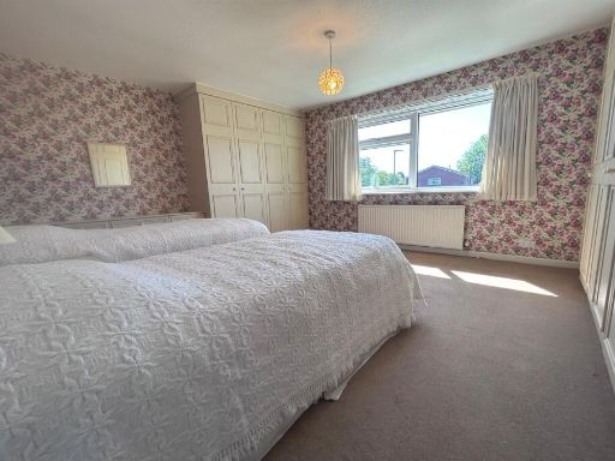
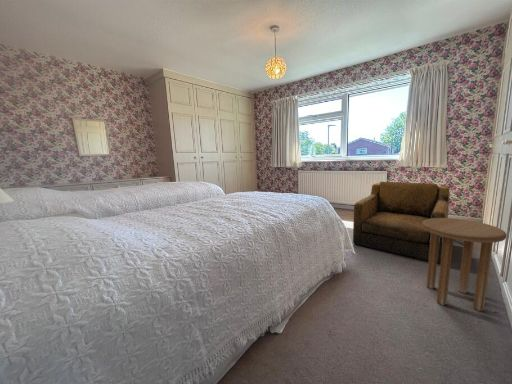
+ side table (461, 262)
+ armchair (401, 213)
